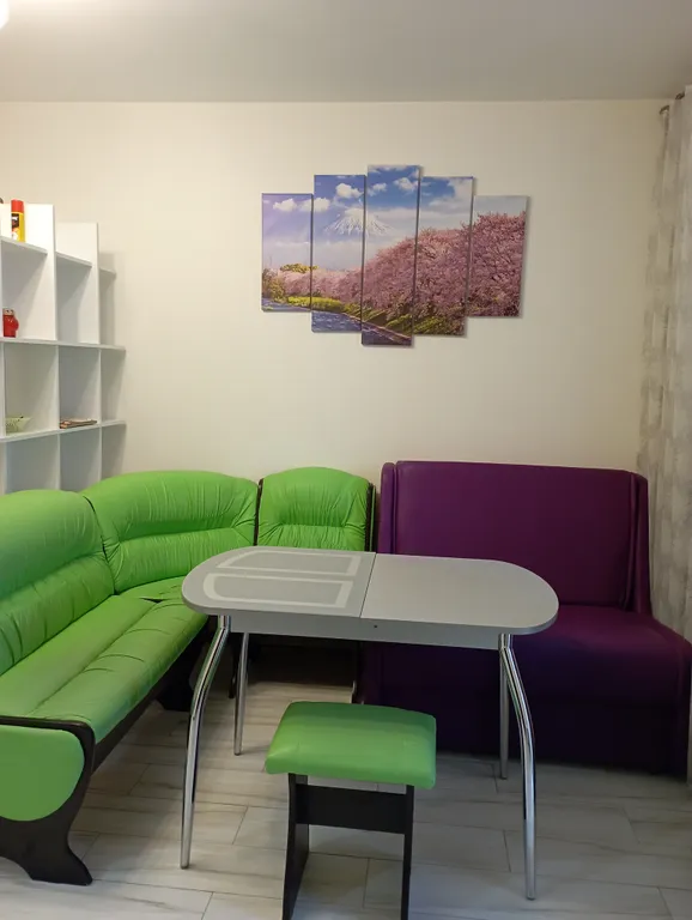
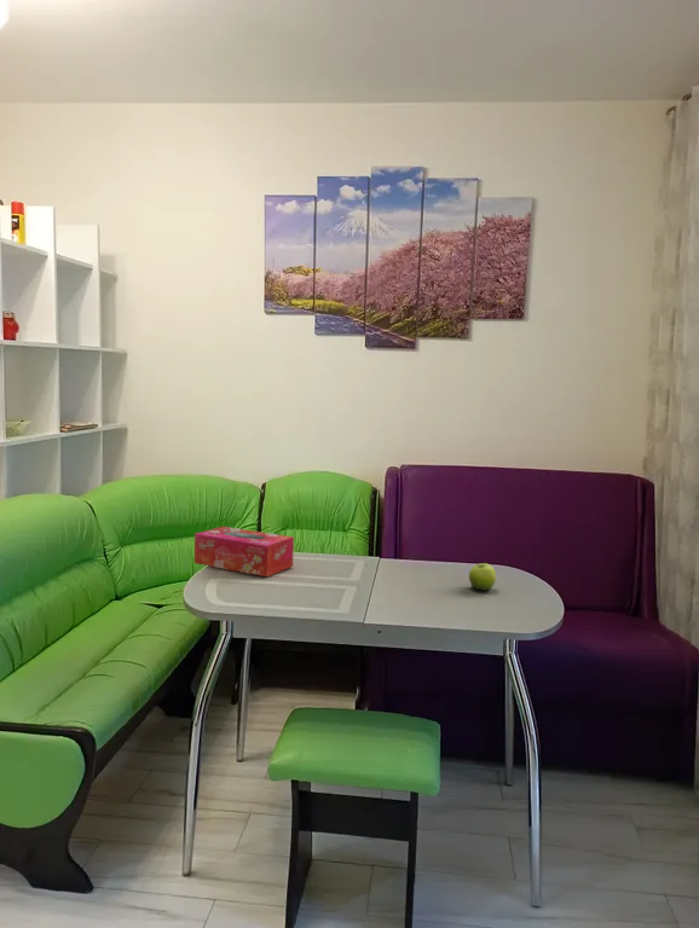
+ tissue box (243, 550)
+ fruit (481, 575)
